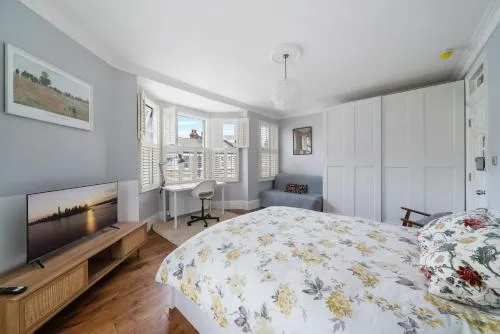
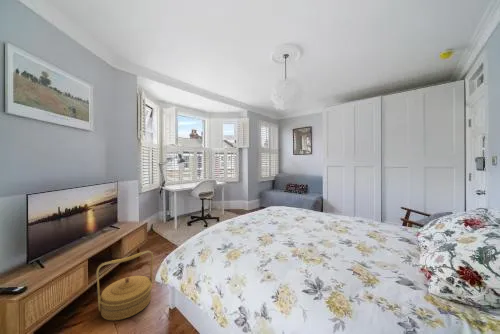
+ woven basket (127, 280)
